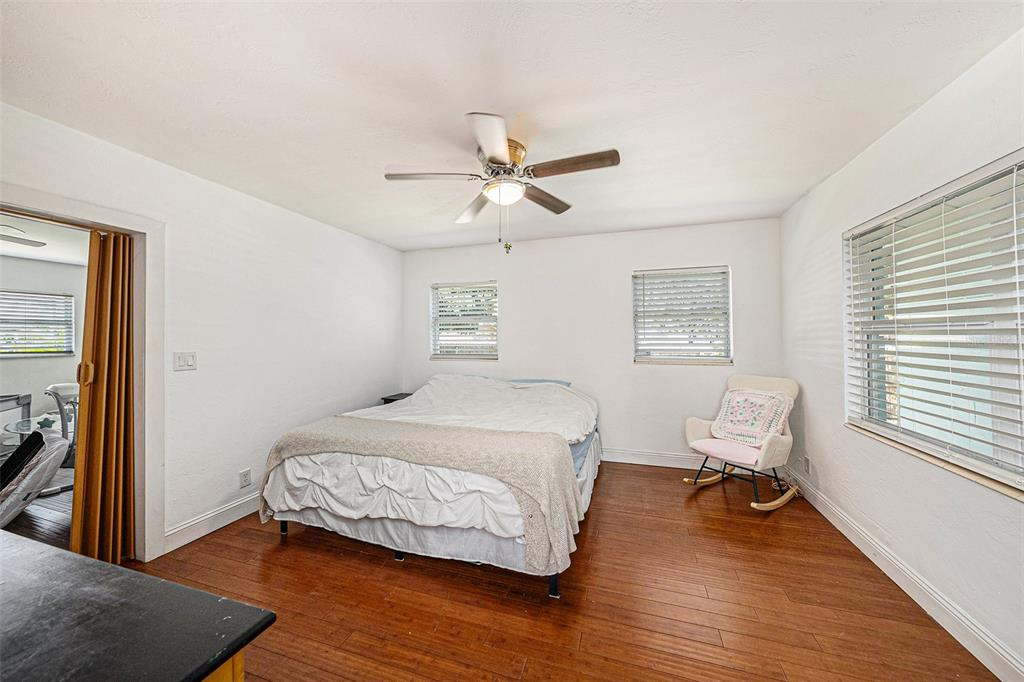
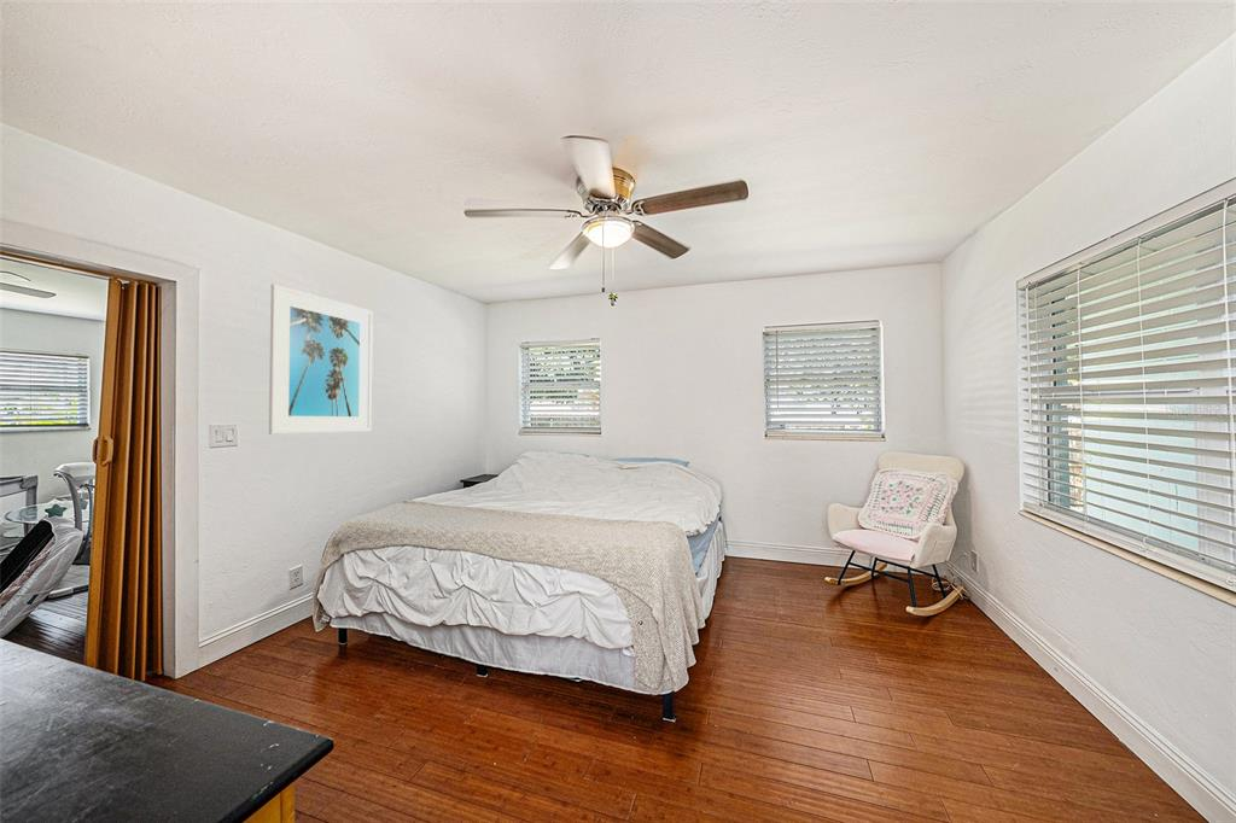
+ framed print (326, 366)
